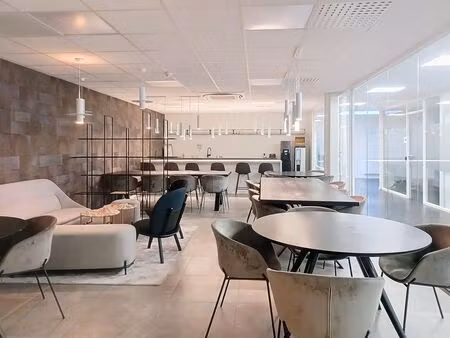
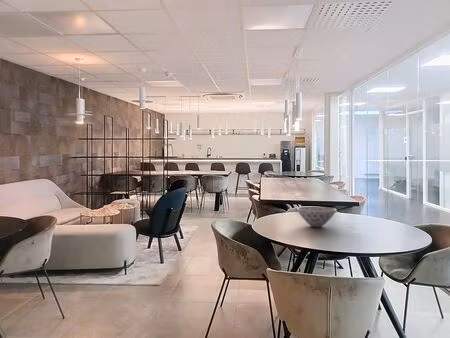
+ bowl (316, 217)
